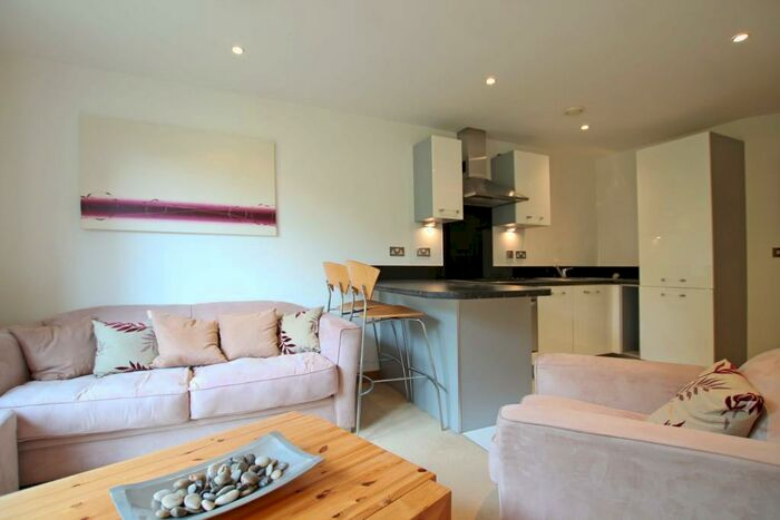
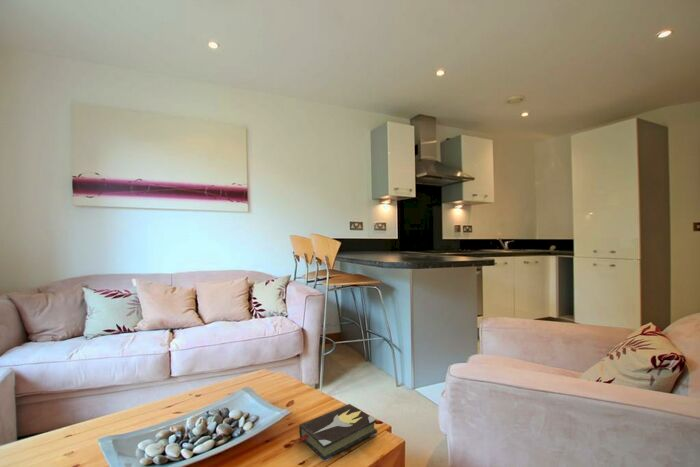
+ hardback book (338, 427)
